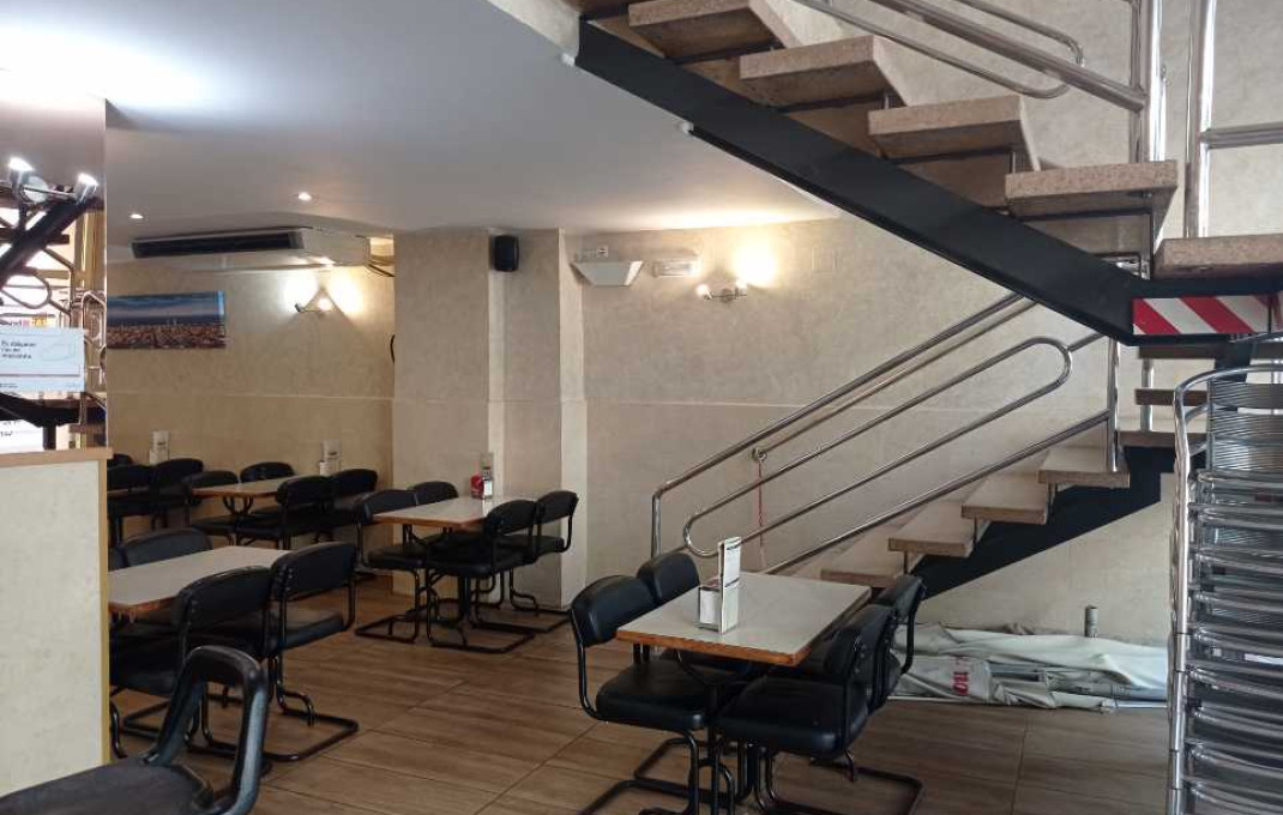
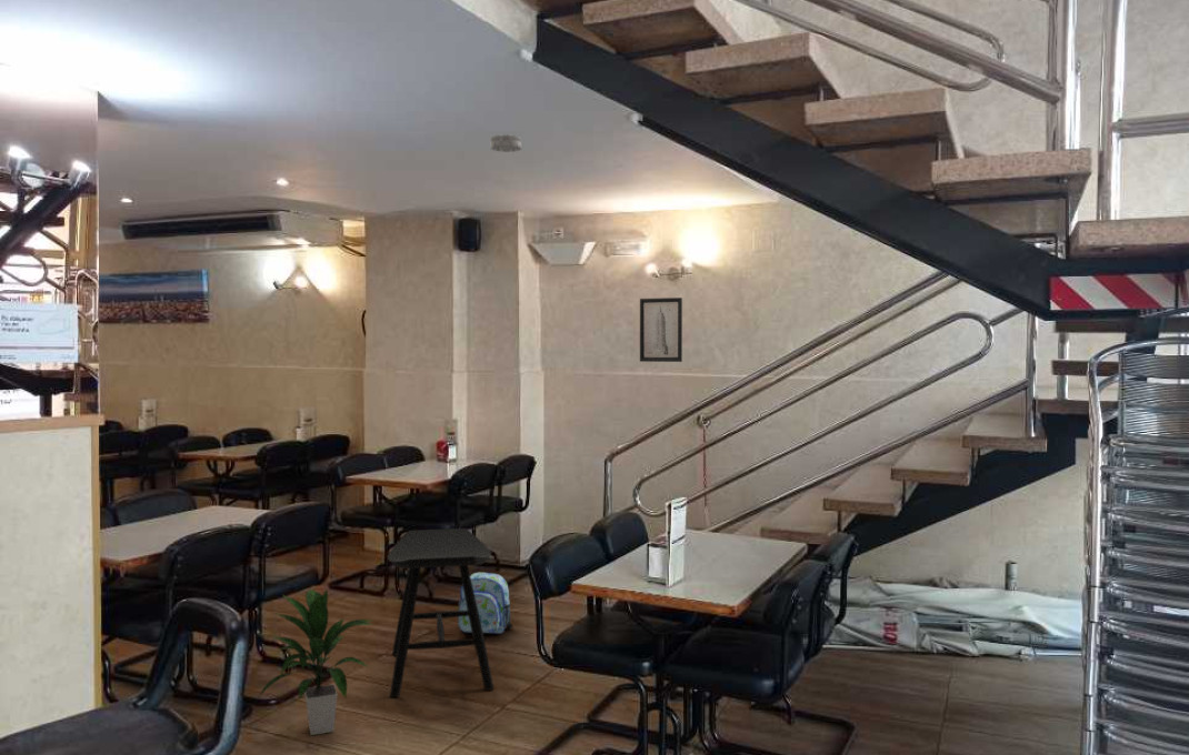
+ backpack (483, 604)
+ stool (440, 612)
+ smoke detector (506, 142)
+ indoor plant (314, 657)
+ wall art (660, 330)
